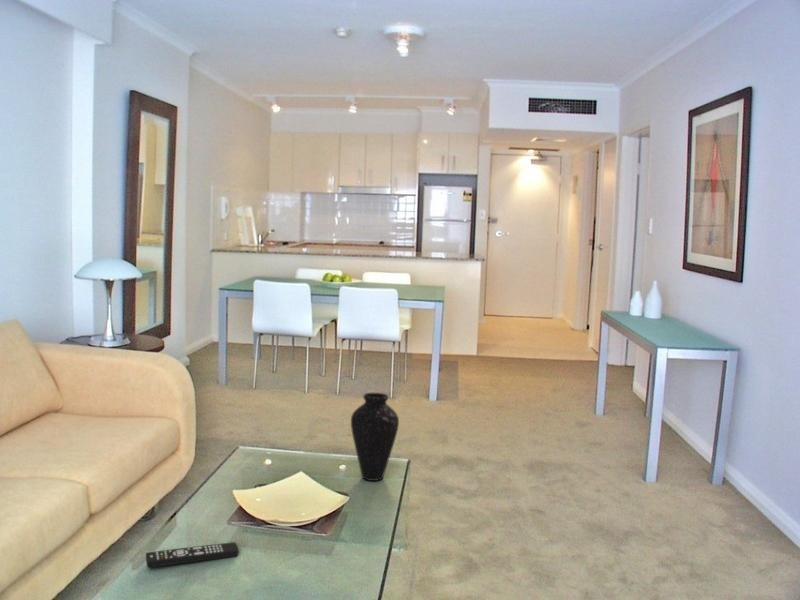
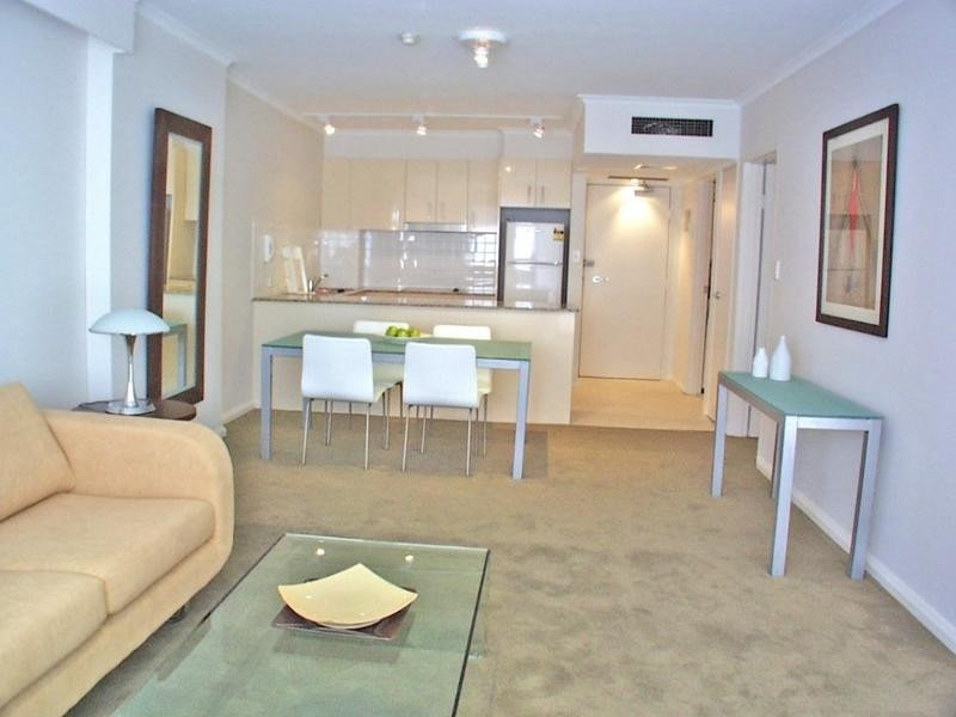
- vase (374, 436)
- remote control (192, 554)
